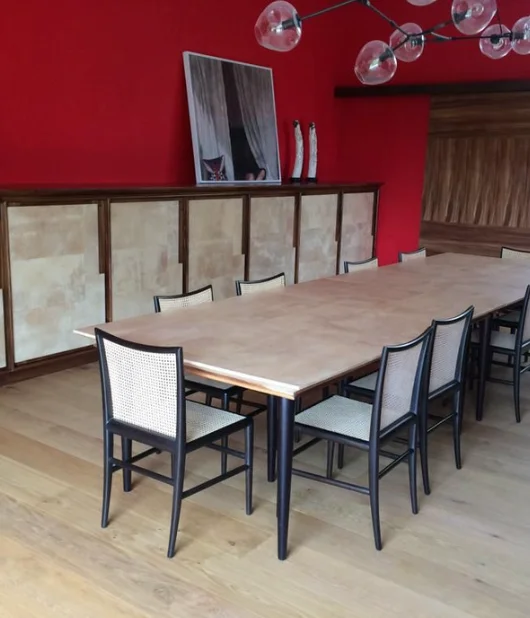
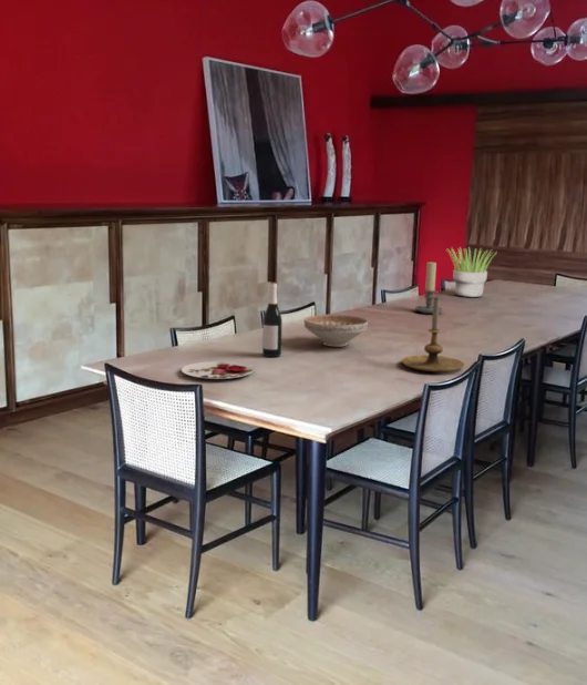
+ candle holder (431, 286)
+ decorative bowl (334, 331)
+ plate (217, 369)
+ potted plant (471, 272)
+ candle holder (434, 331)
+ wine bottle (272, 319)
